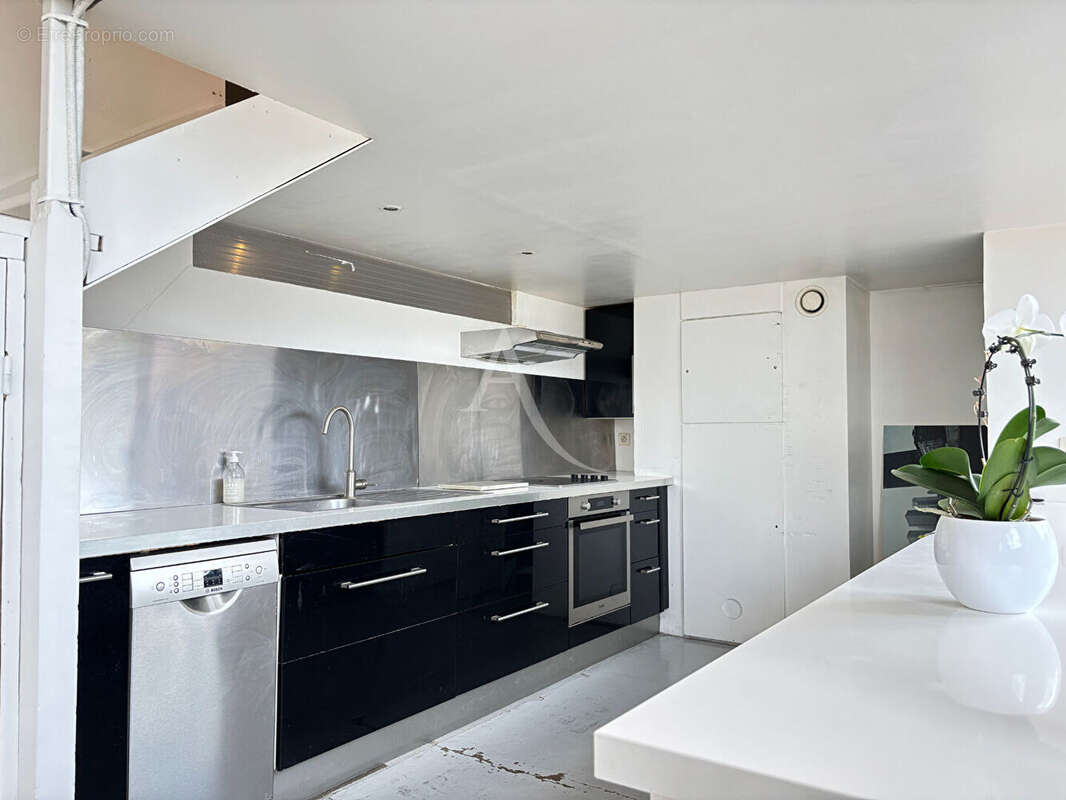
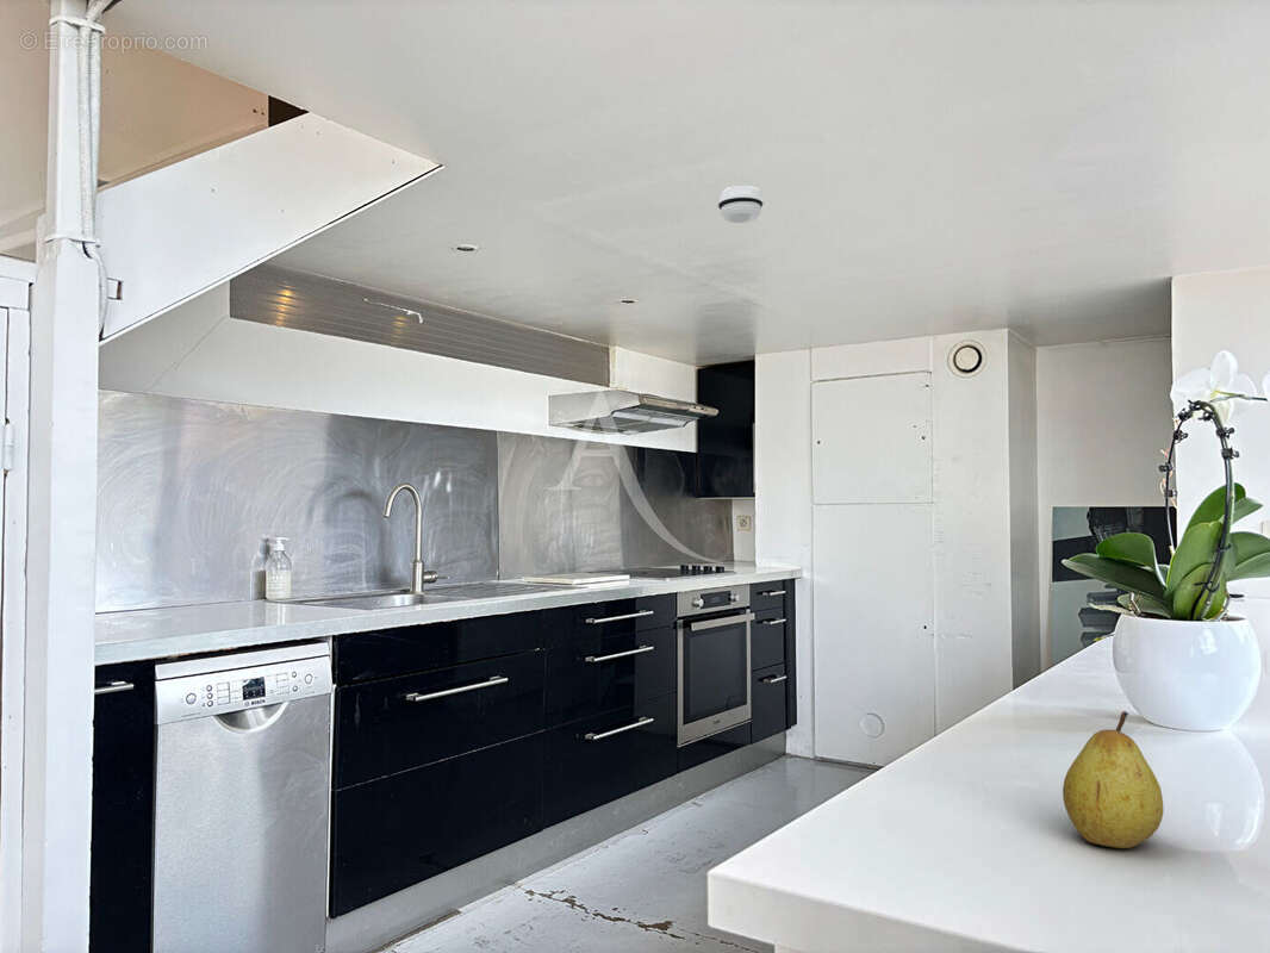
+ fruit (1110, 777)
+ smoke detector (740, 205)
